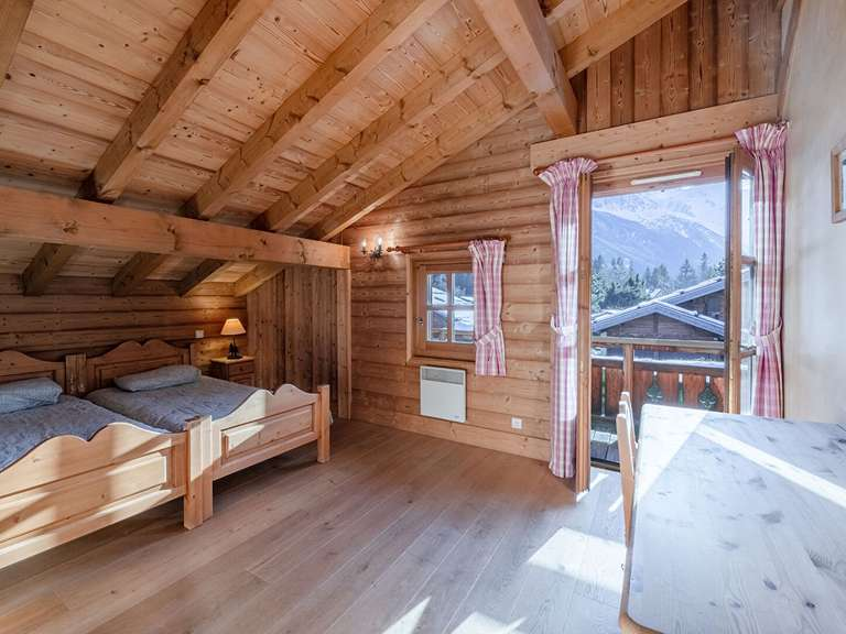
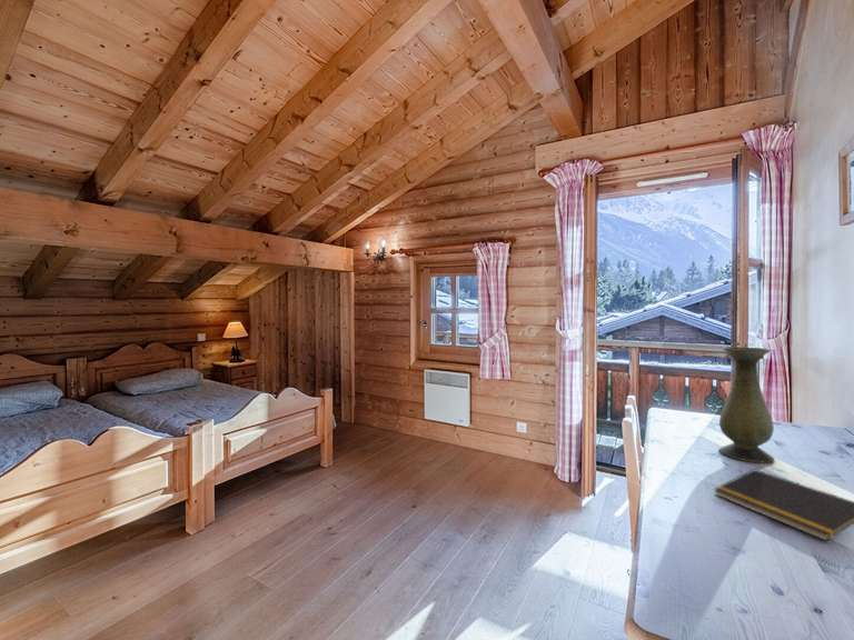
+ vase (745, 401)
+ notepad (785, 500)
